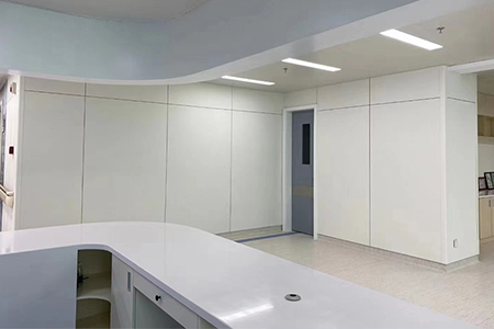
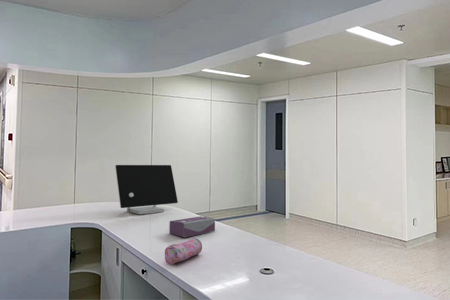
+ pencil case (183, 250)
+ computer monitor (145, 188)
+ tissue box (192, 225)
